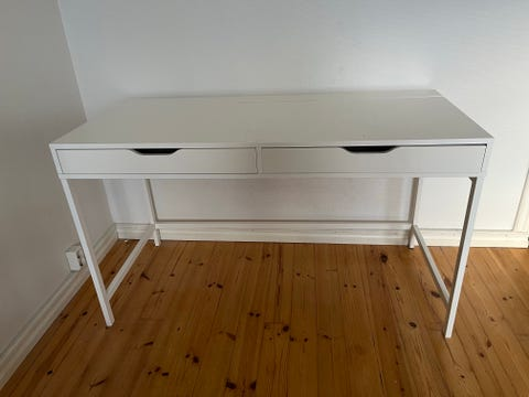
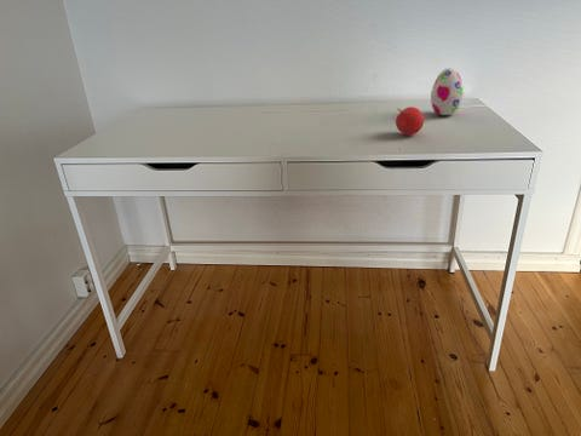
+ decorative egg (447, 91)
+ fruit (409, 121)
